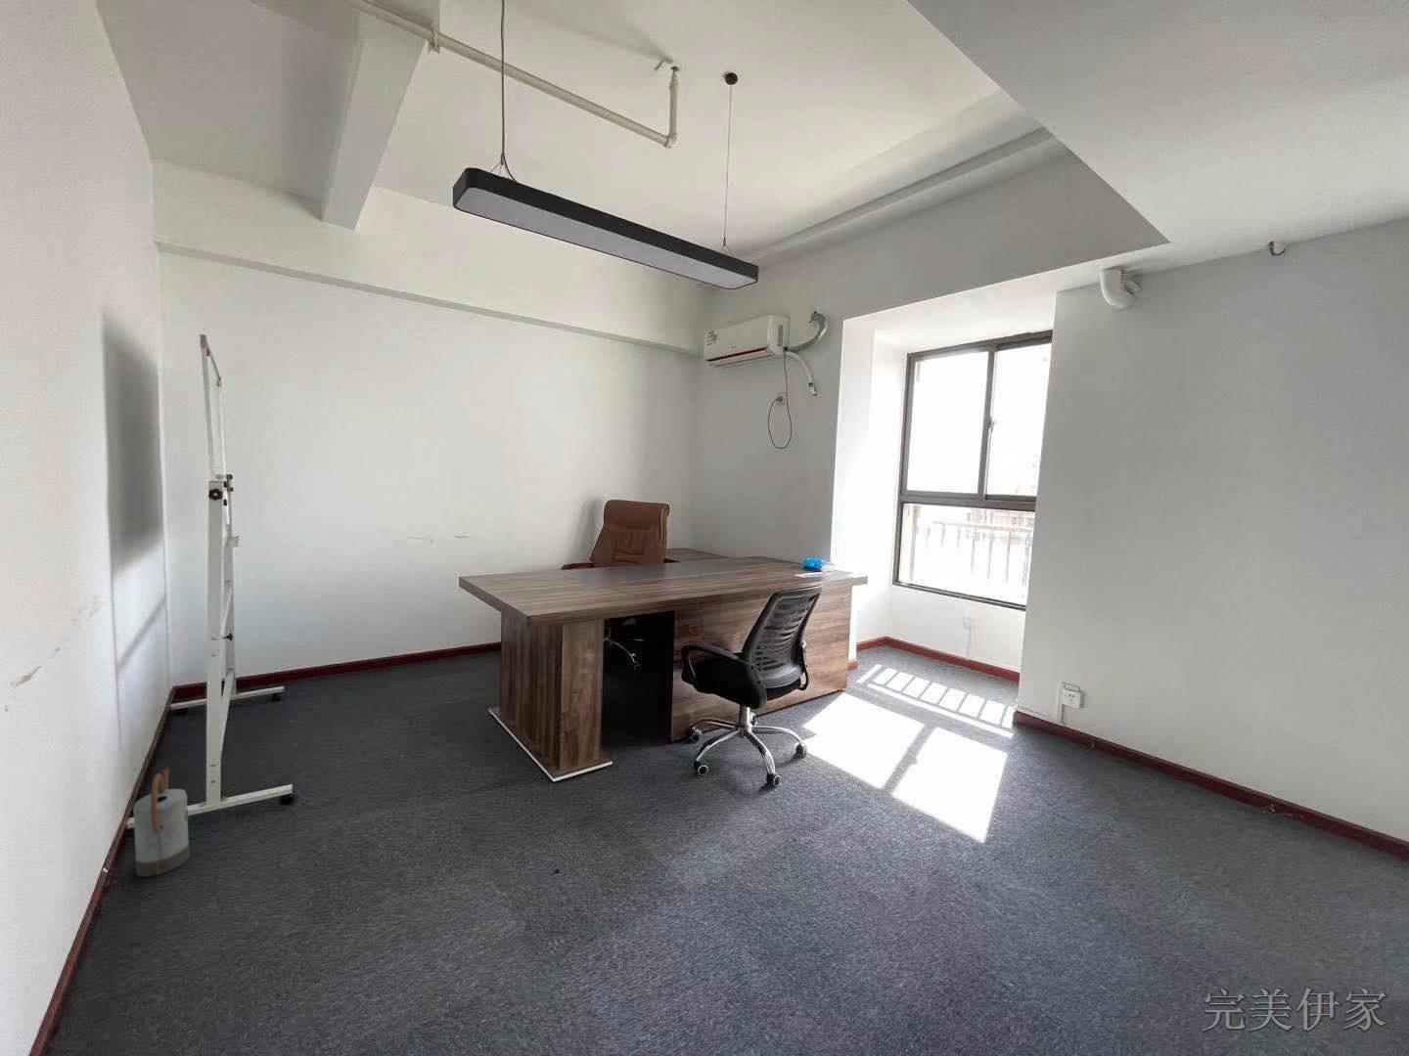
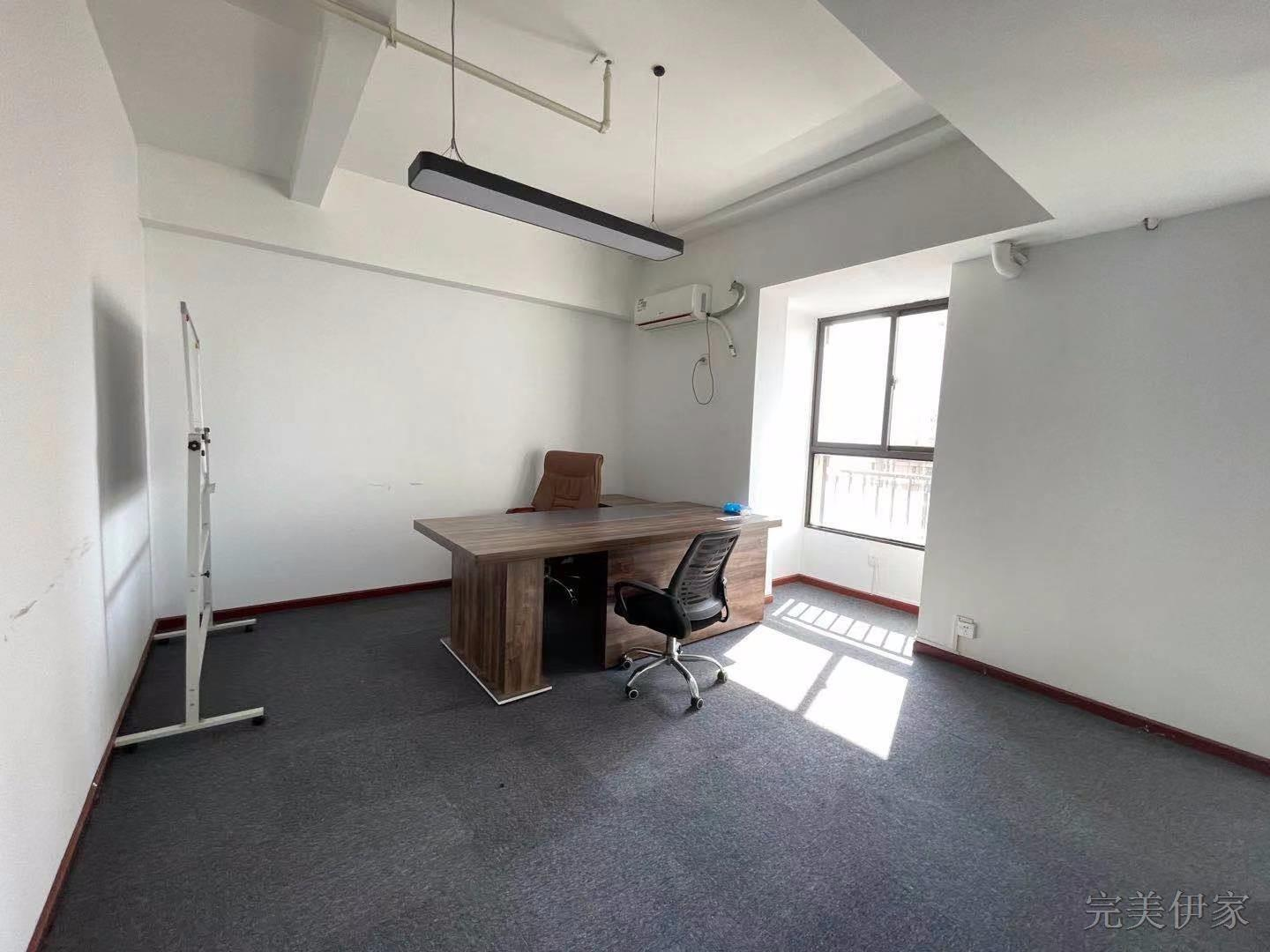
- watering can (162, 814)
